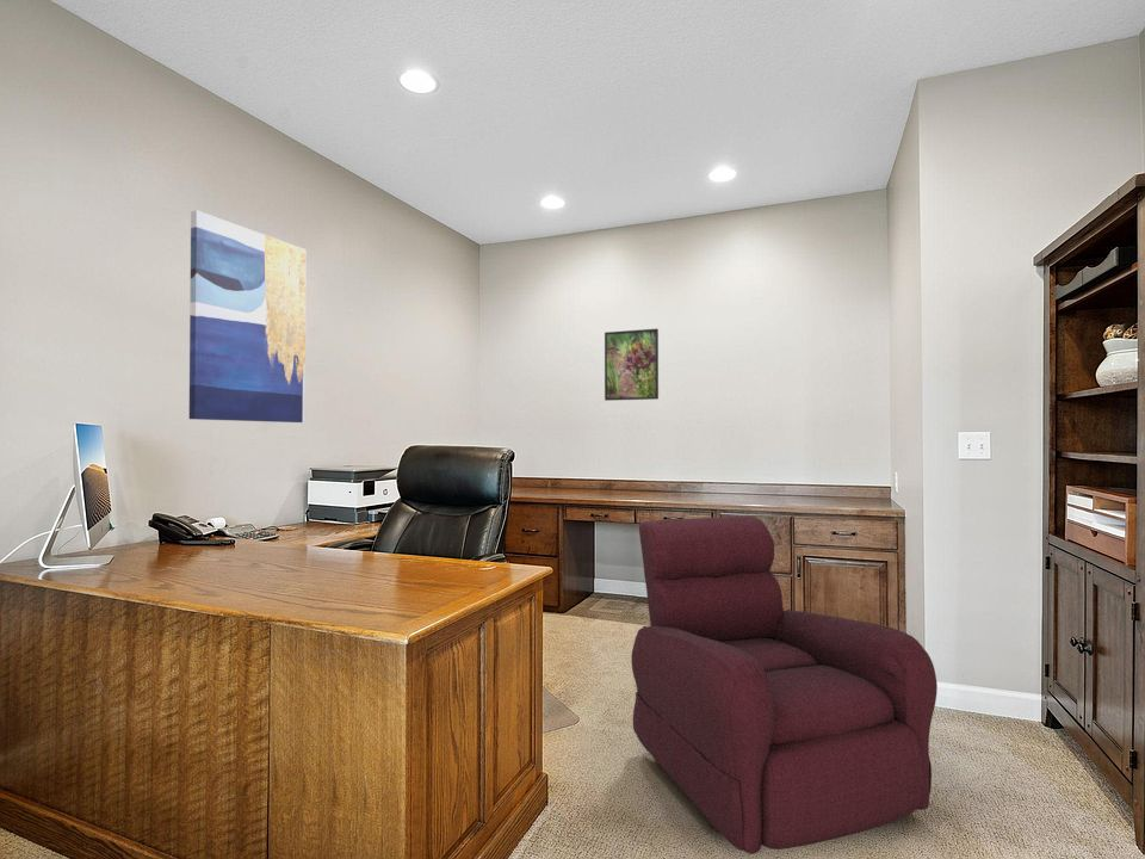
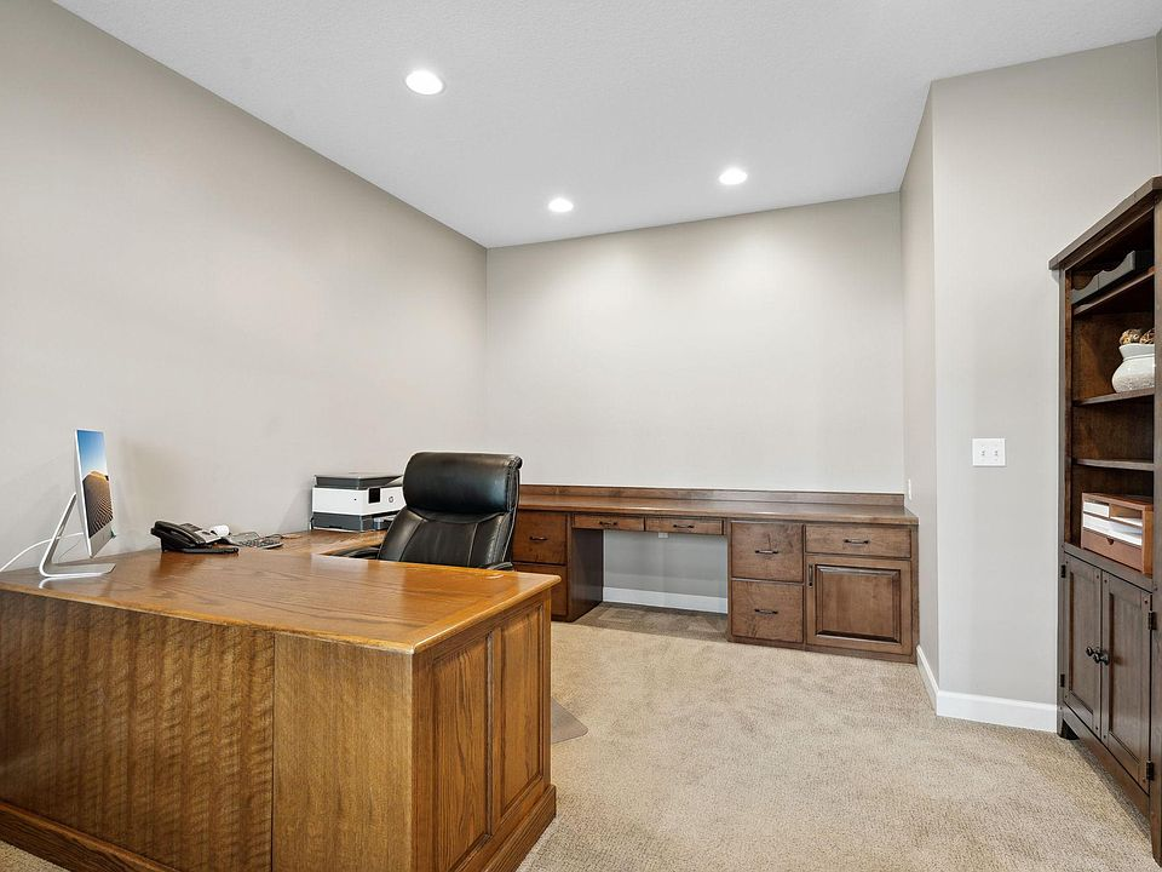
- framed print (631, 365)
- armchair (759, 655)
- wall art (253, 326)
